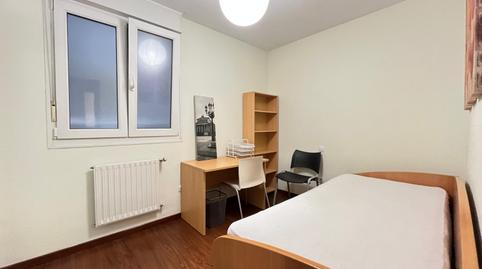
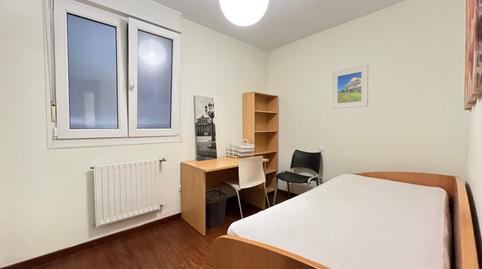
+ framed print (349, 88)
